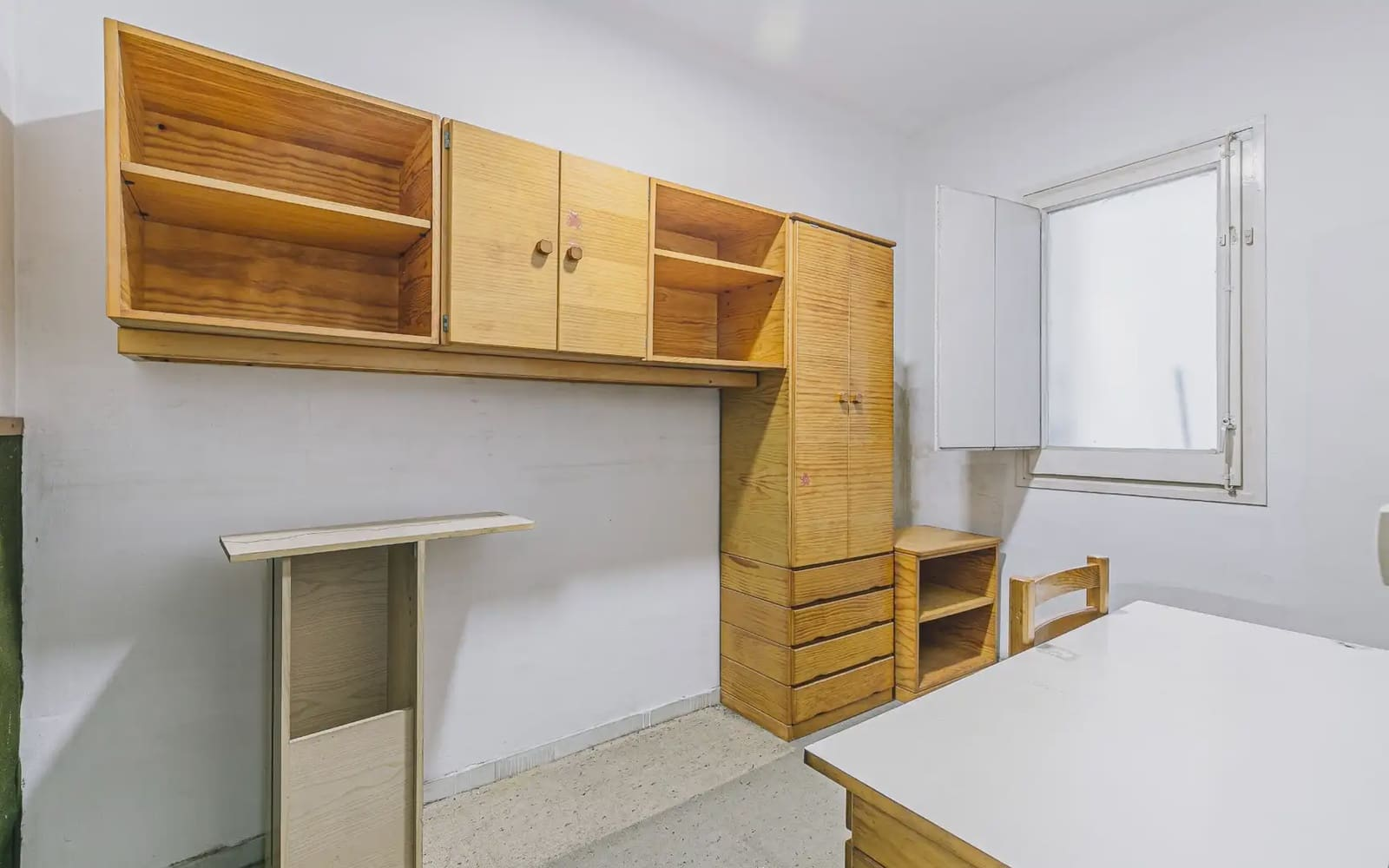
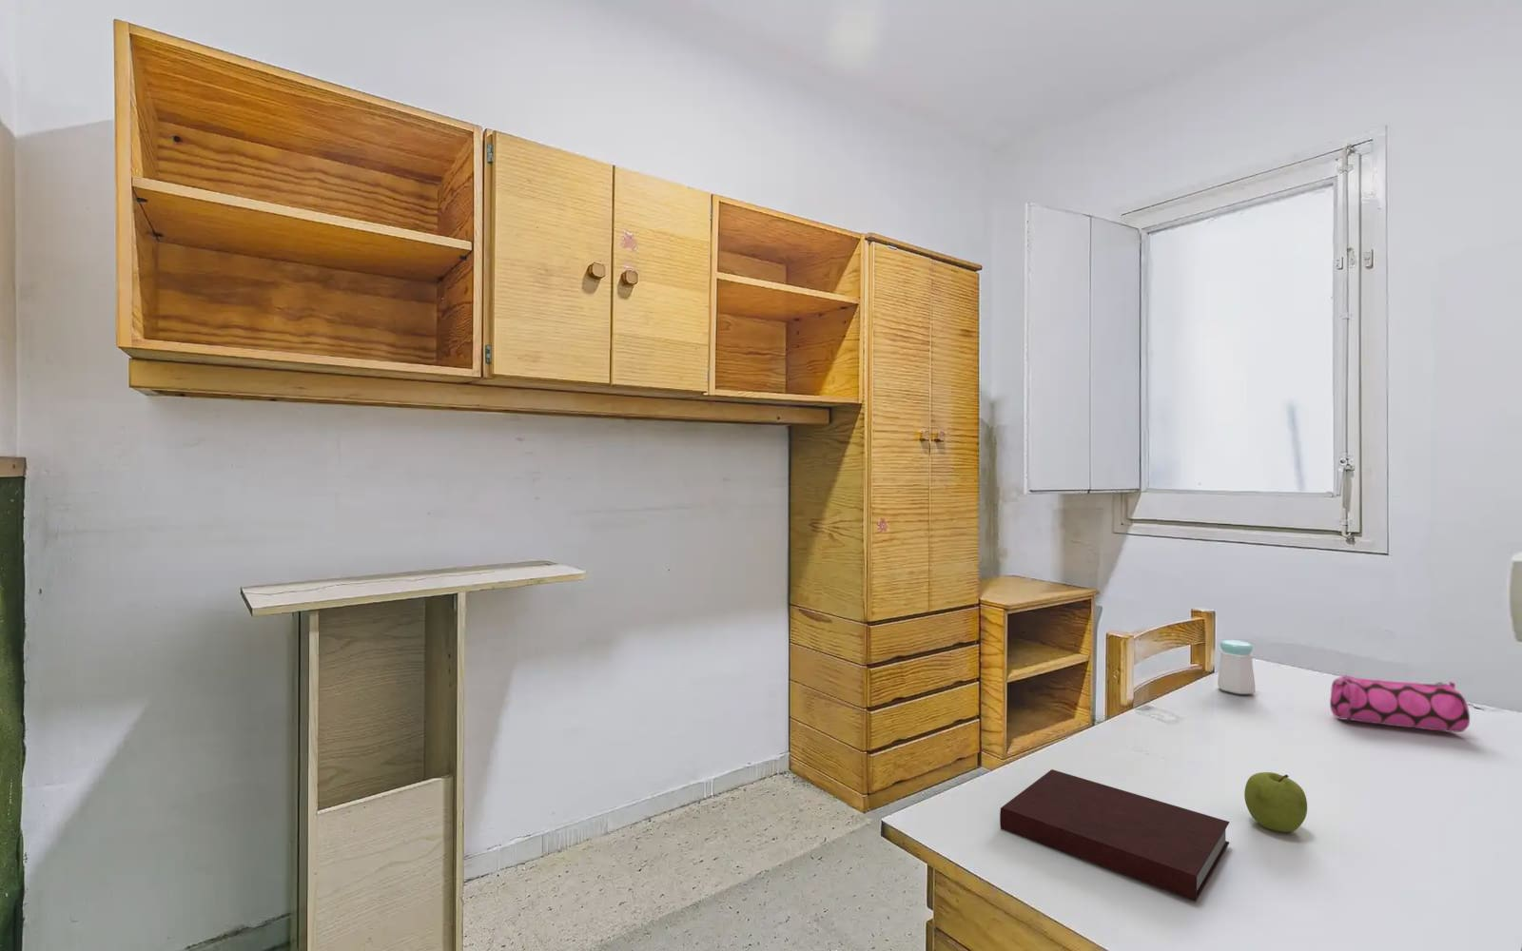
+ salt shaker (1236, 666)
+ fruit (1274, 799)
+ notebook (1112, 825)
+ pencil case (1395, 701)
